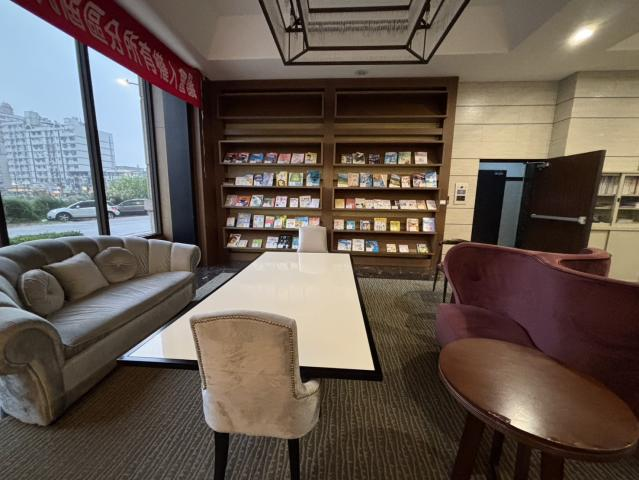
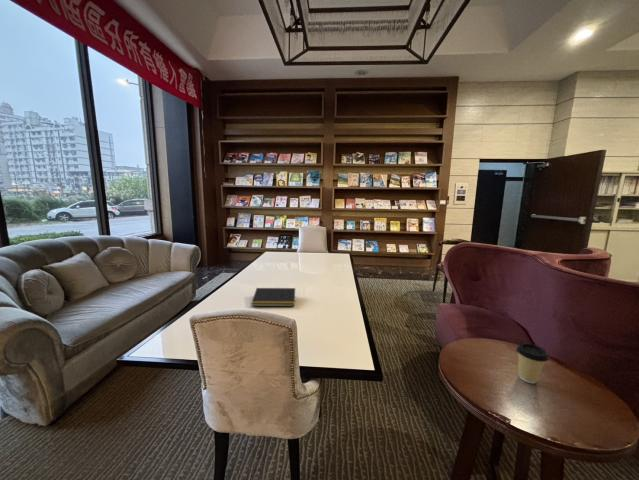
+ notepad (274, 296)
+ coffee cup (530, 363)
